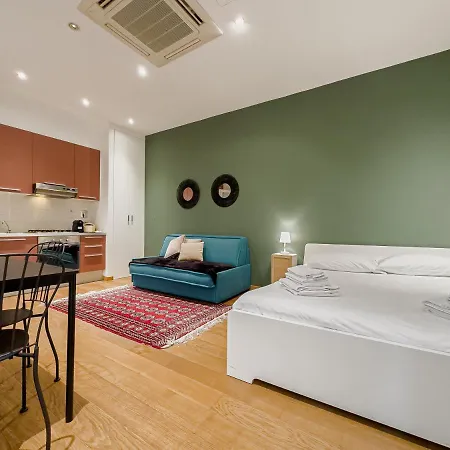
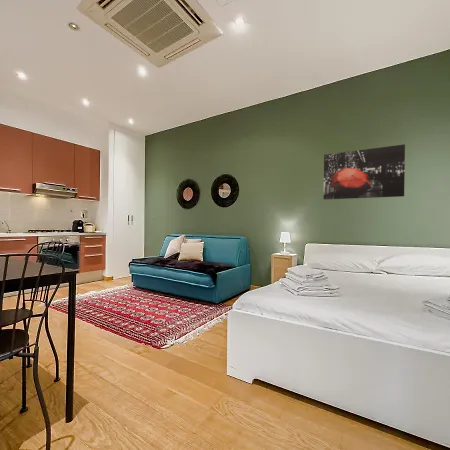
+ wall art (361, 174)
